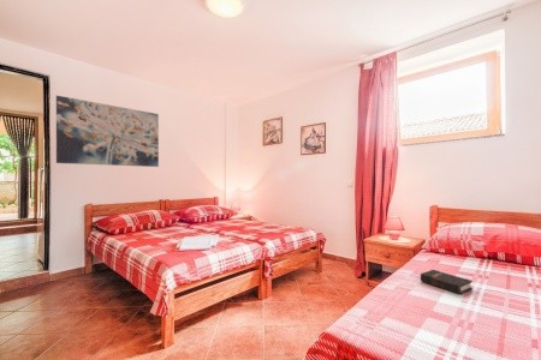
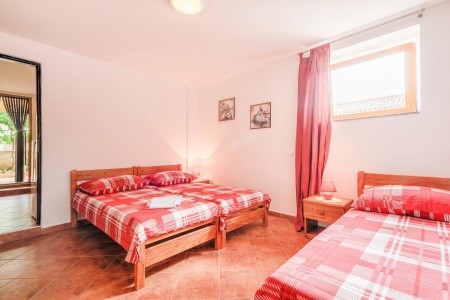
- hardback book (445, 281)
- wall art (113, 136)
